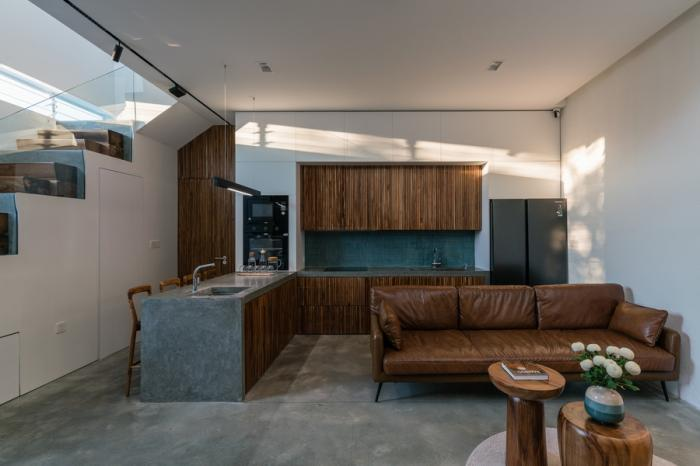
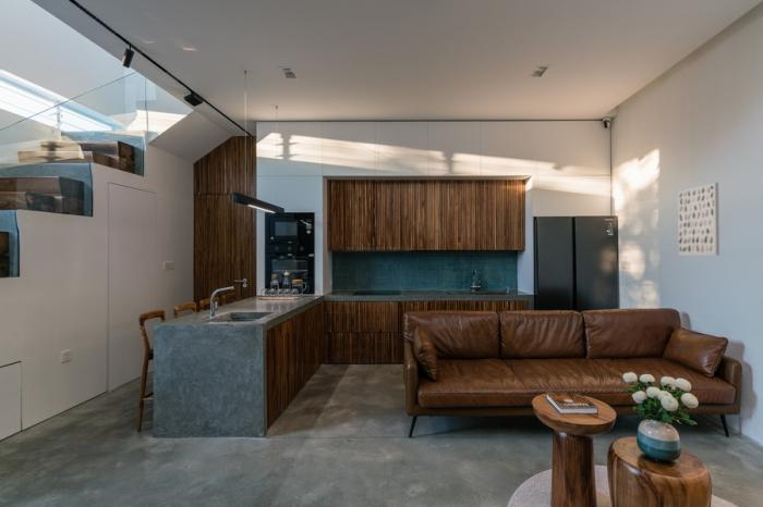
+ wall art (697, 221)
